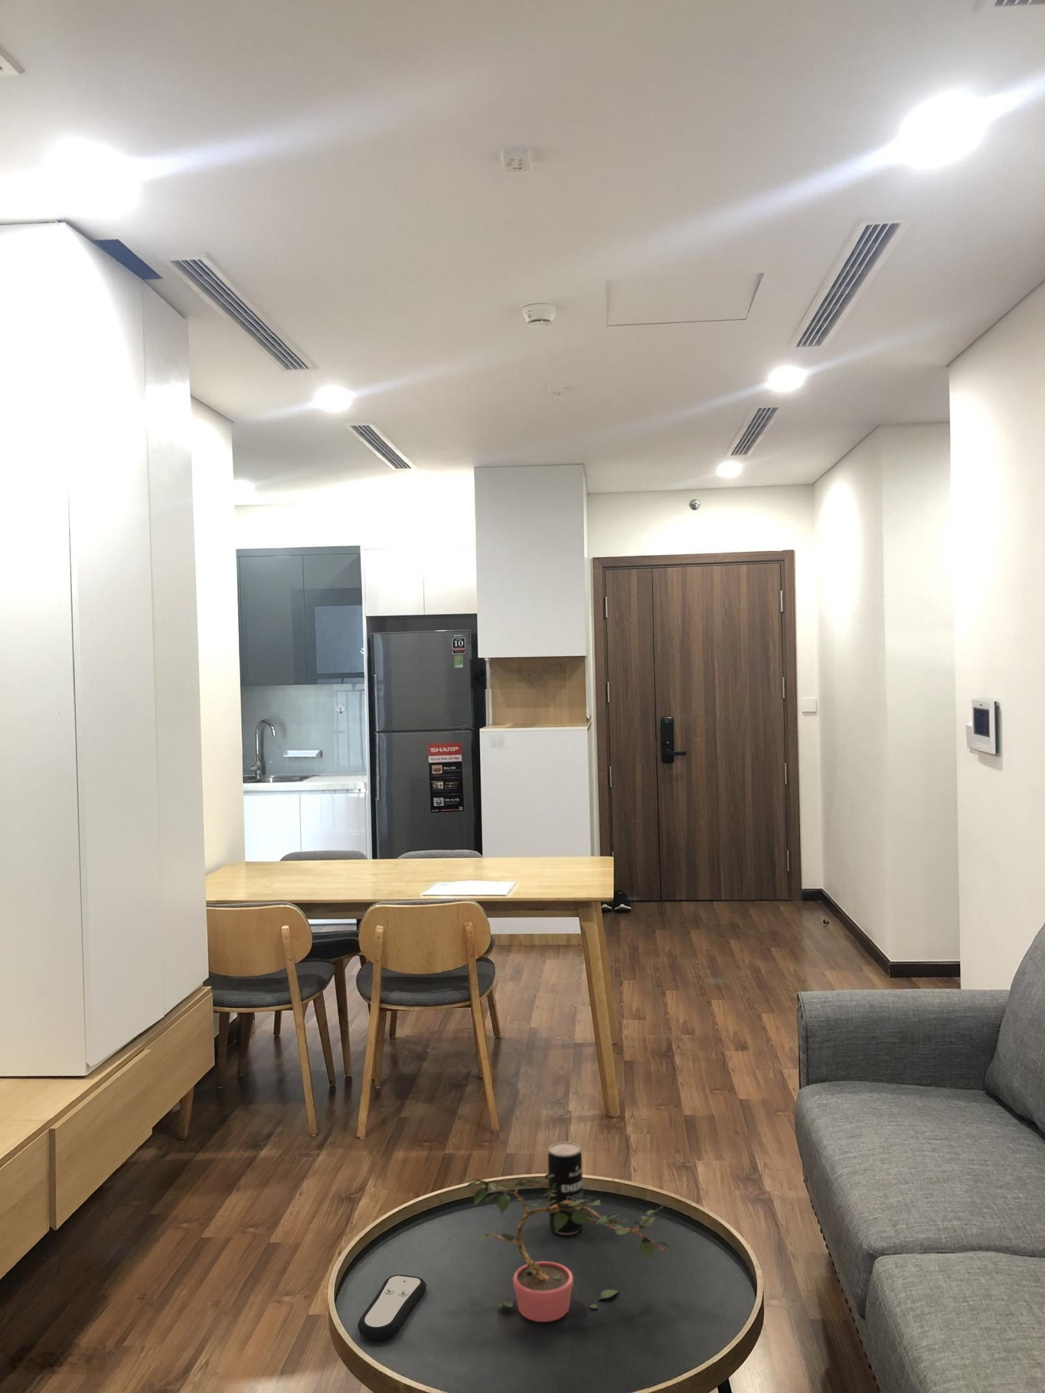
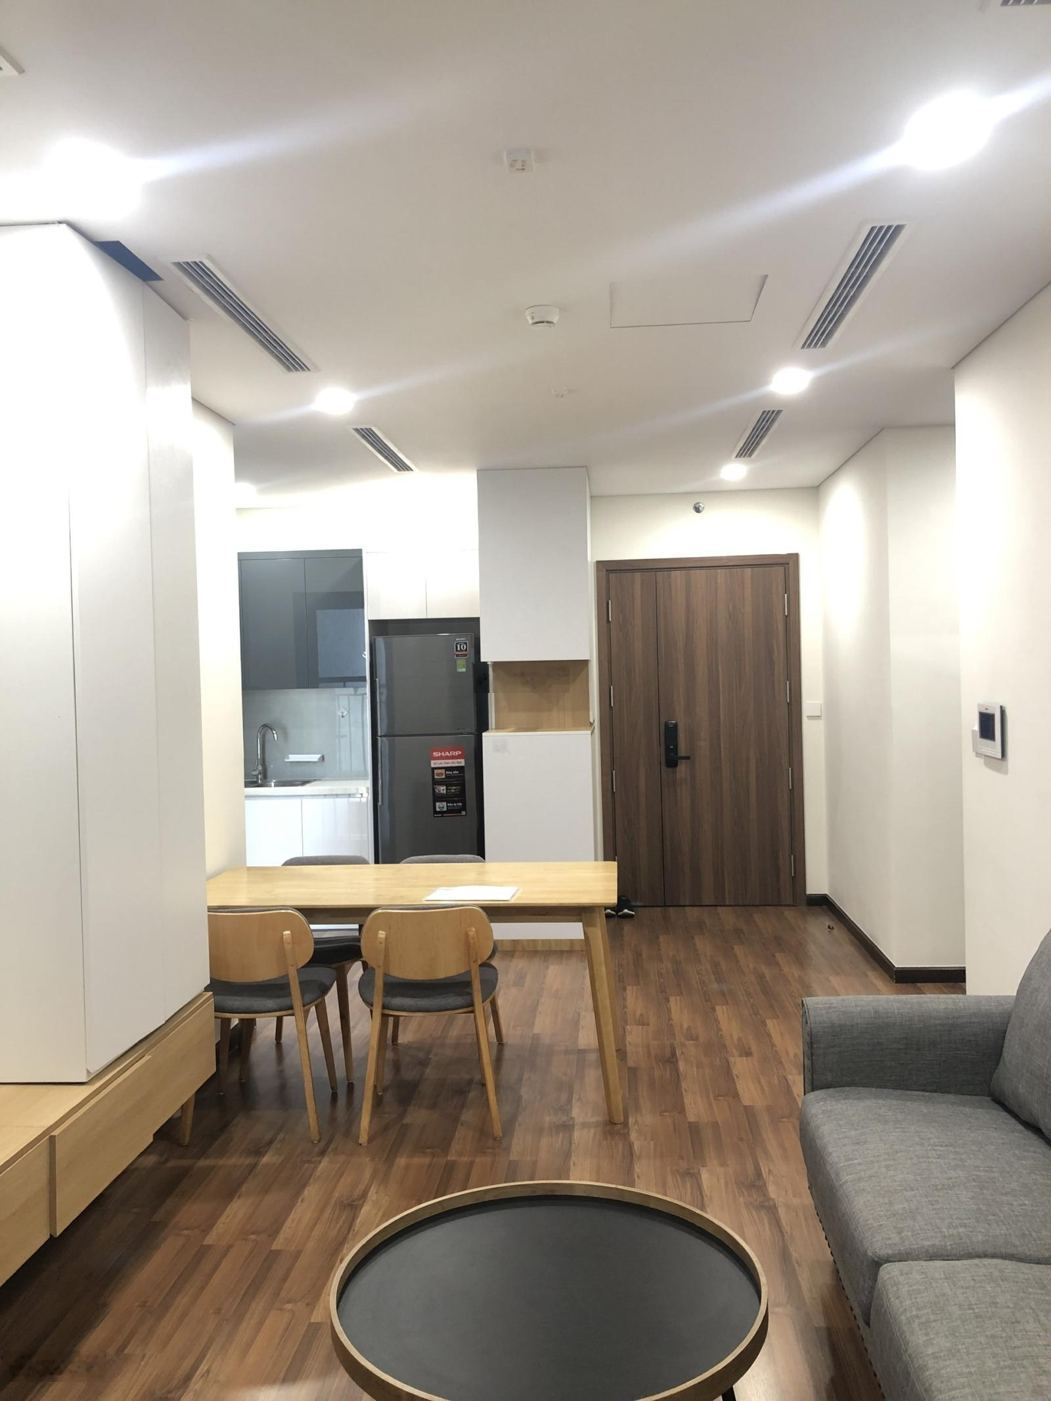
- remote control (391, 1305)
- potted plant (559, 1229)
- beverage can (565, 1188)
